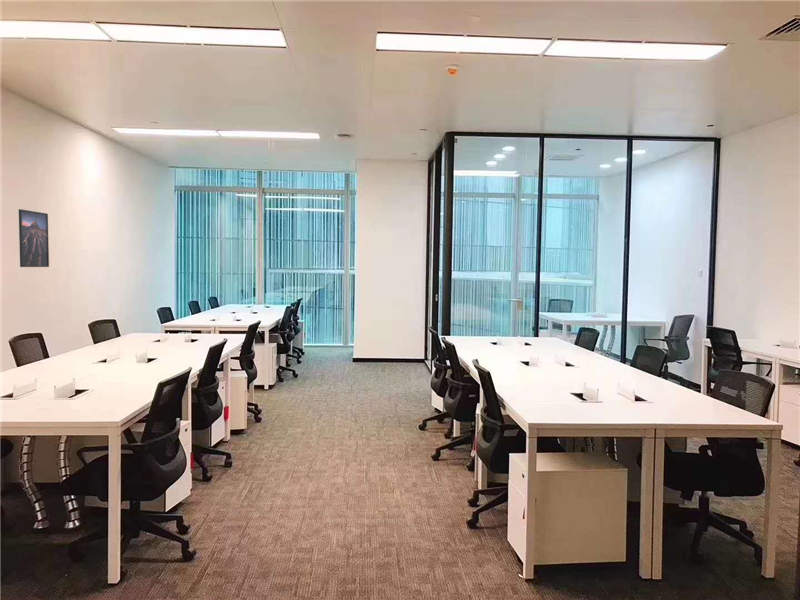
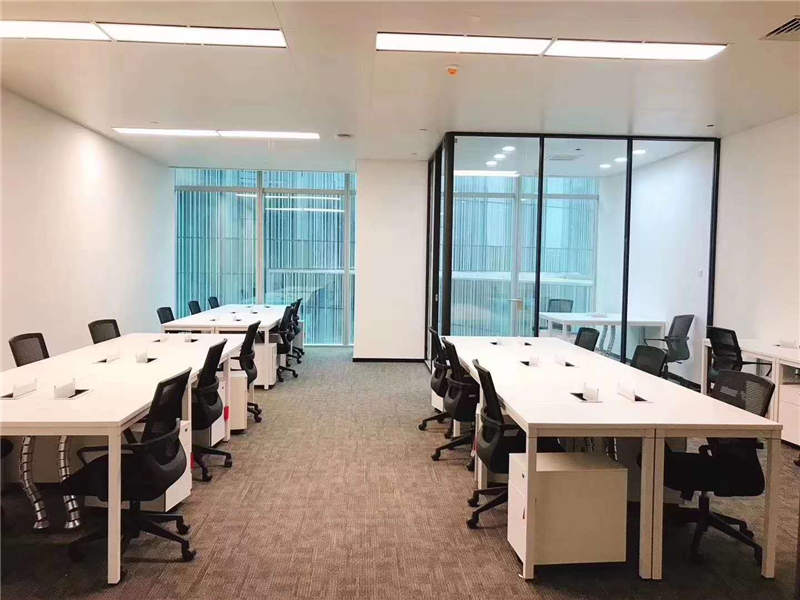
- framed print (34, 239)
